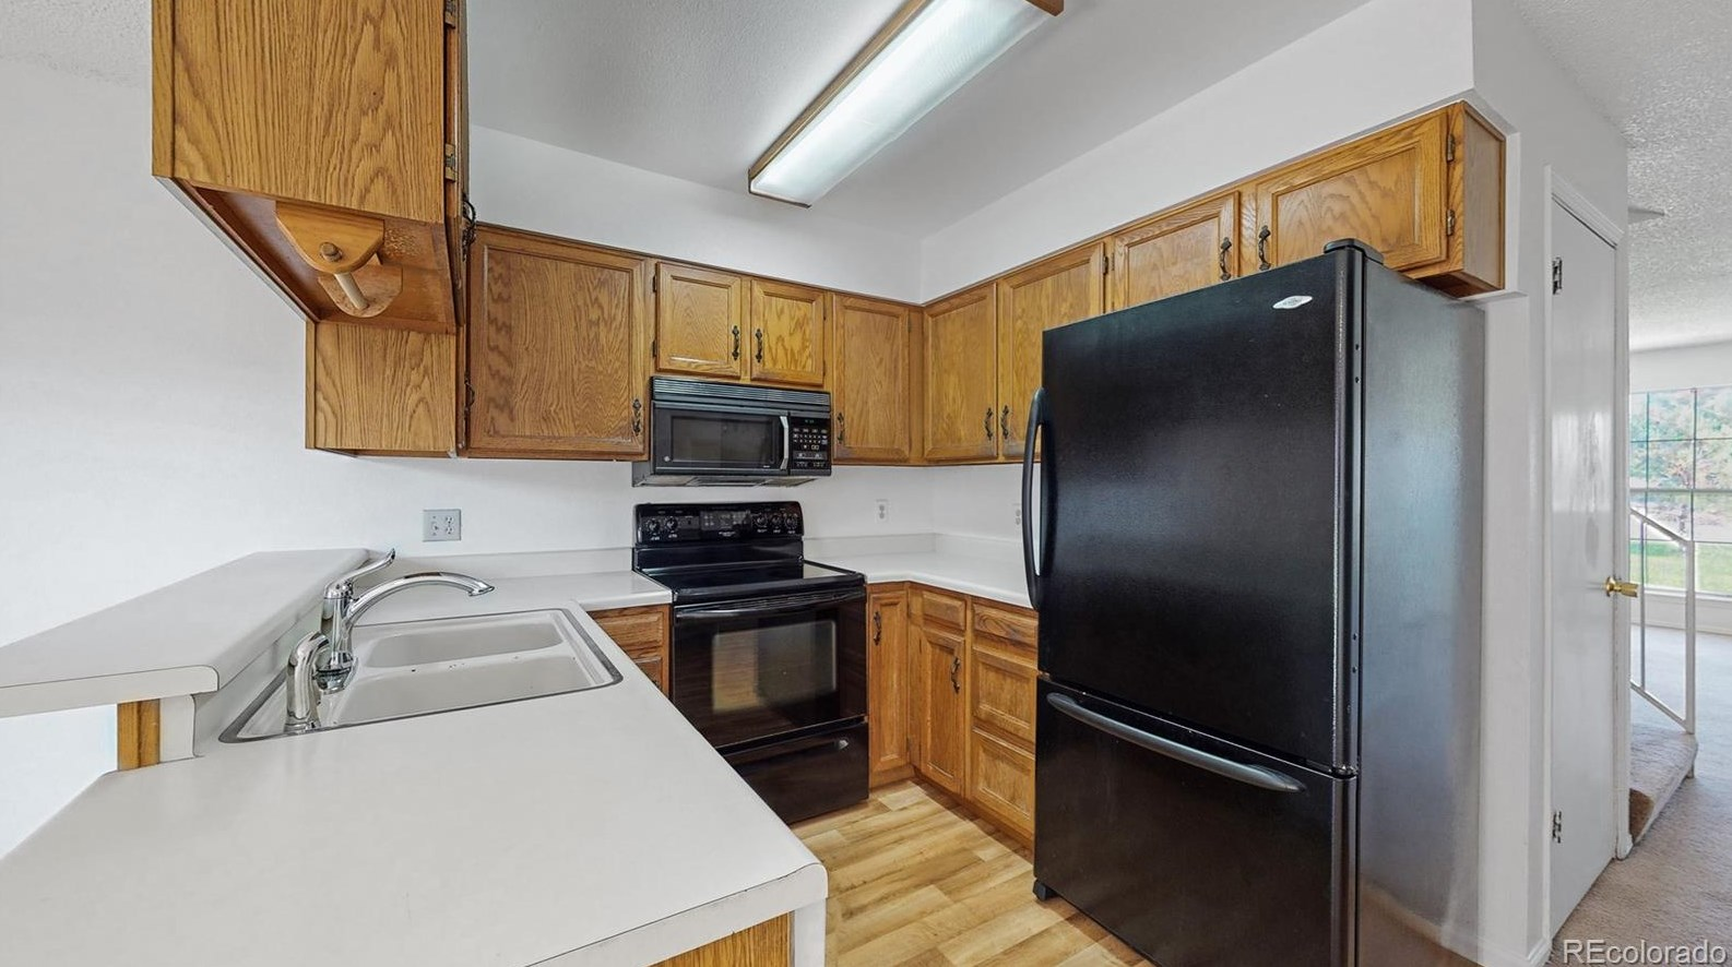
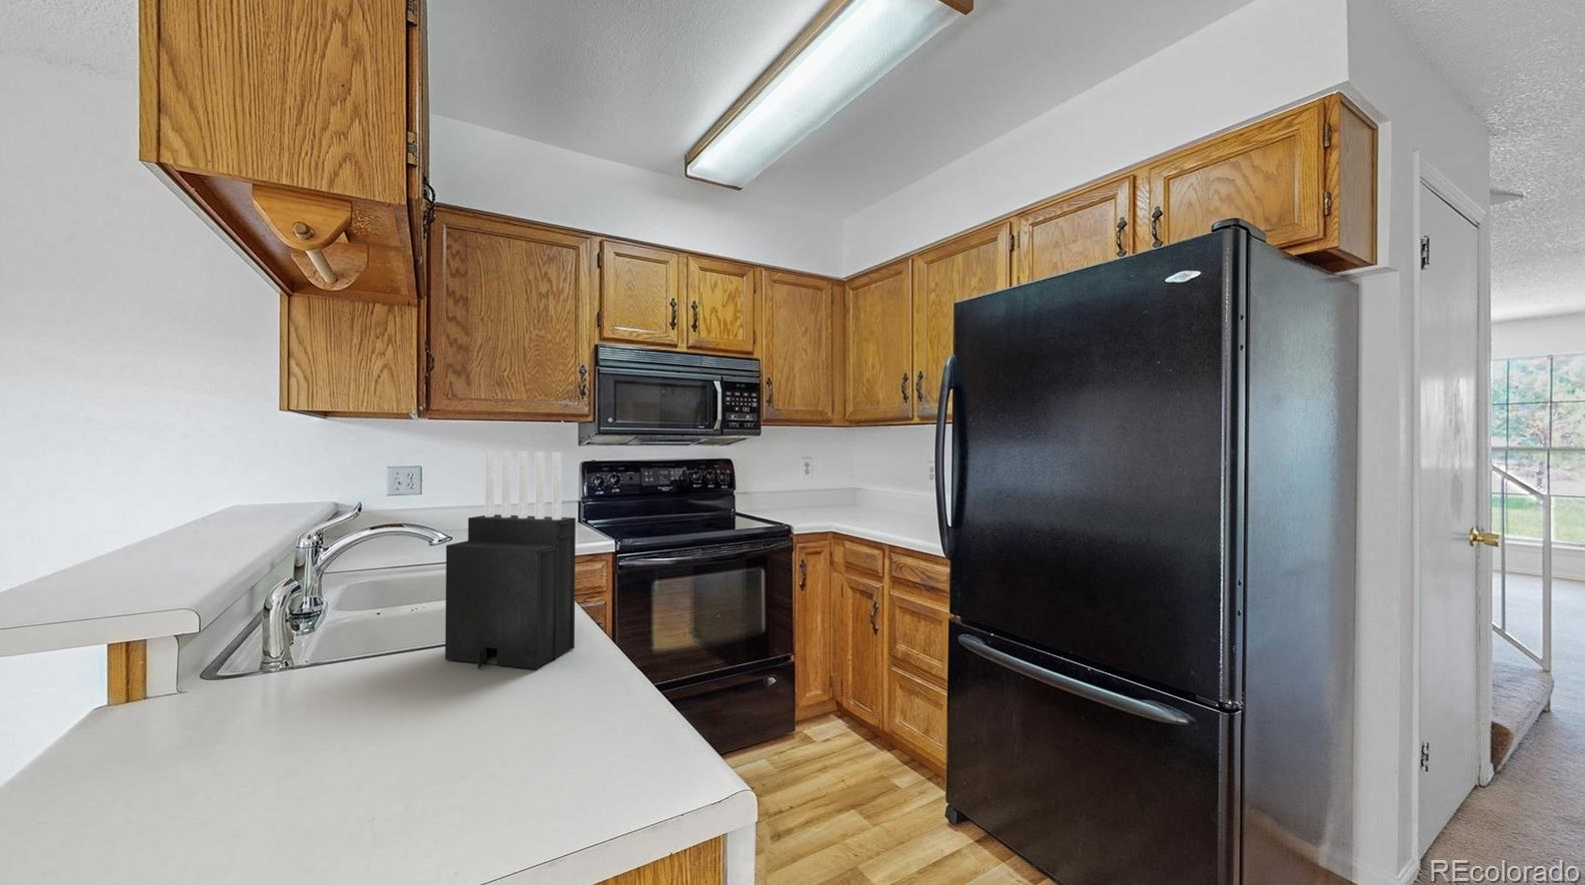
+ knife block (507, 553)
